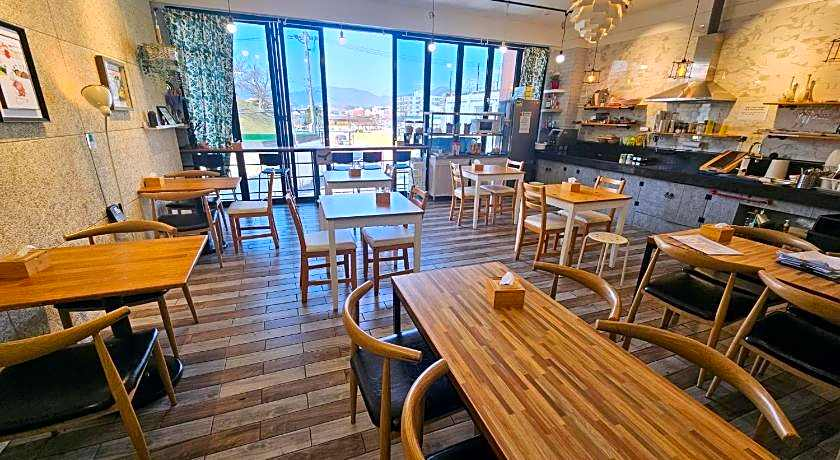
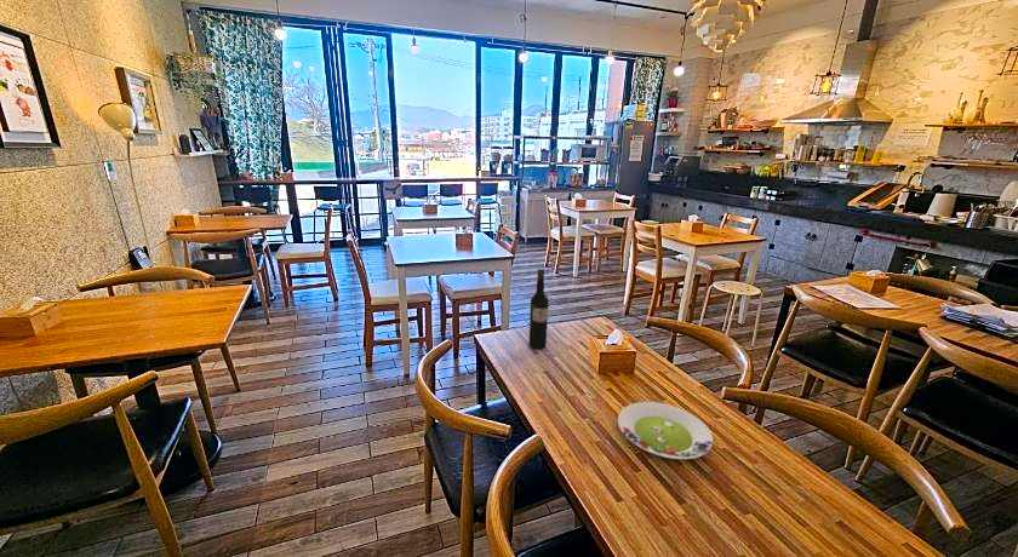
+ wine bottle (539, 308)
+ salad plate (663, 429)
